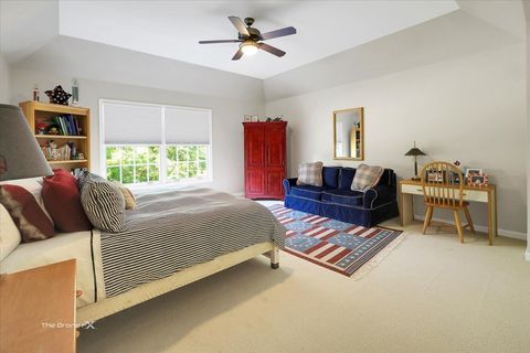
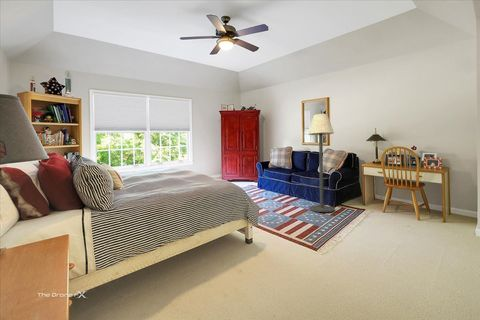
+ floor lamp (321, 162)
